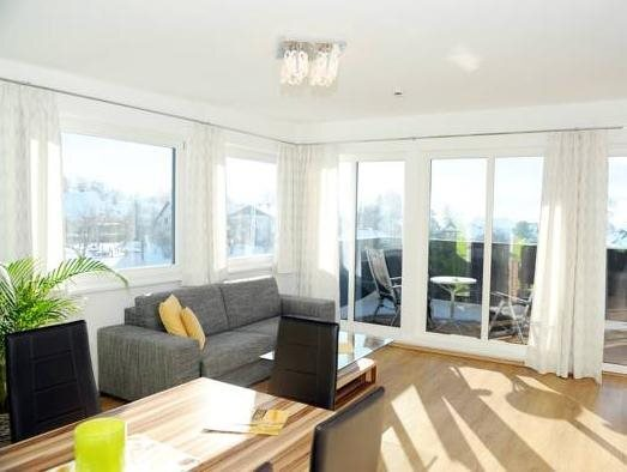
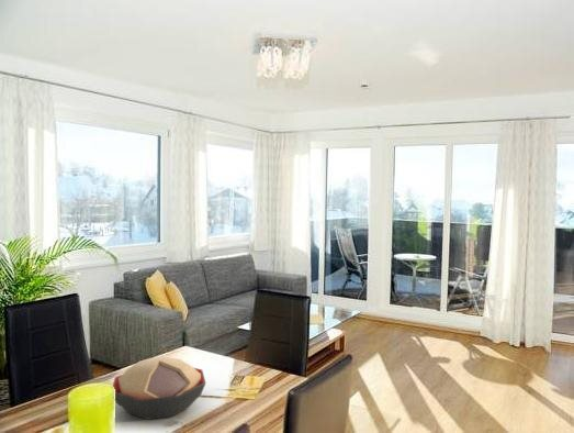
+ decorative bowl (159, 382)
